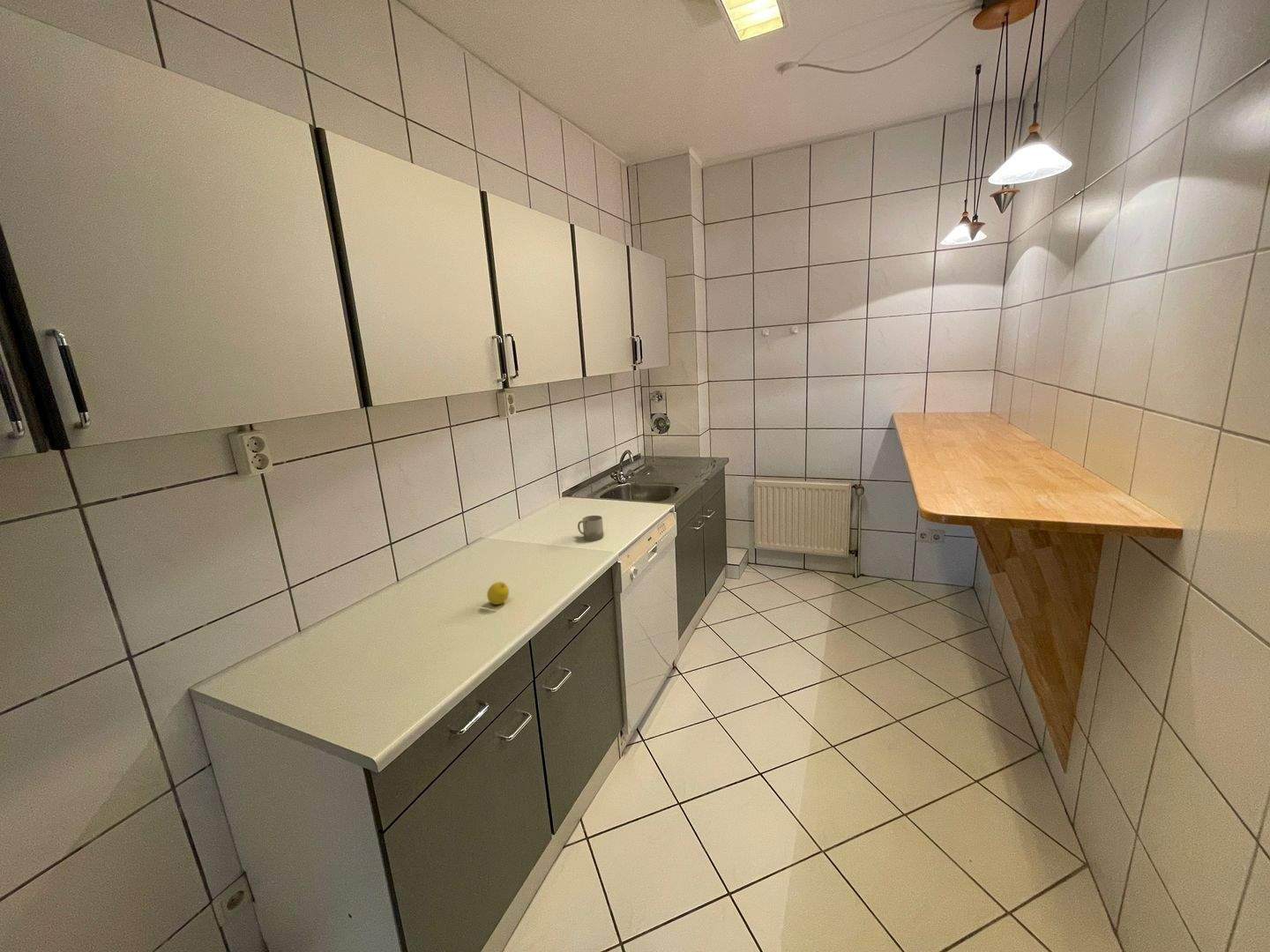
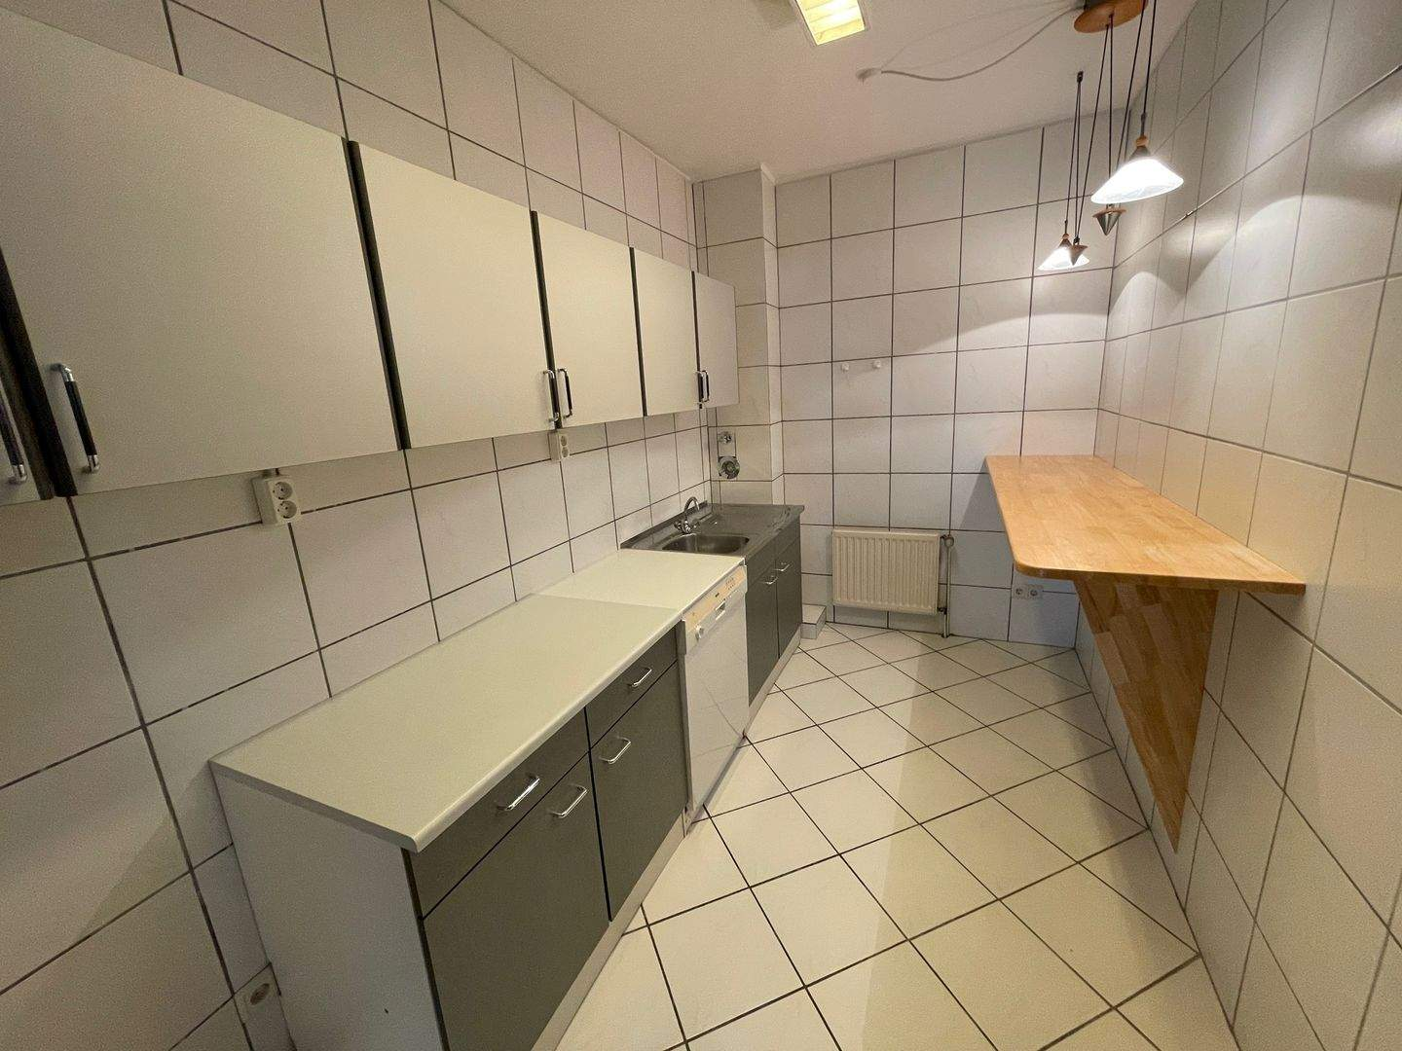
- fruit (497, 592)
- cup (589, 527)
